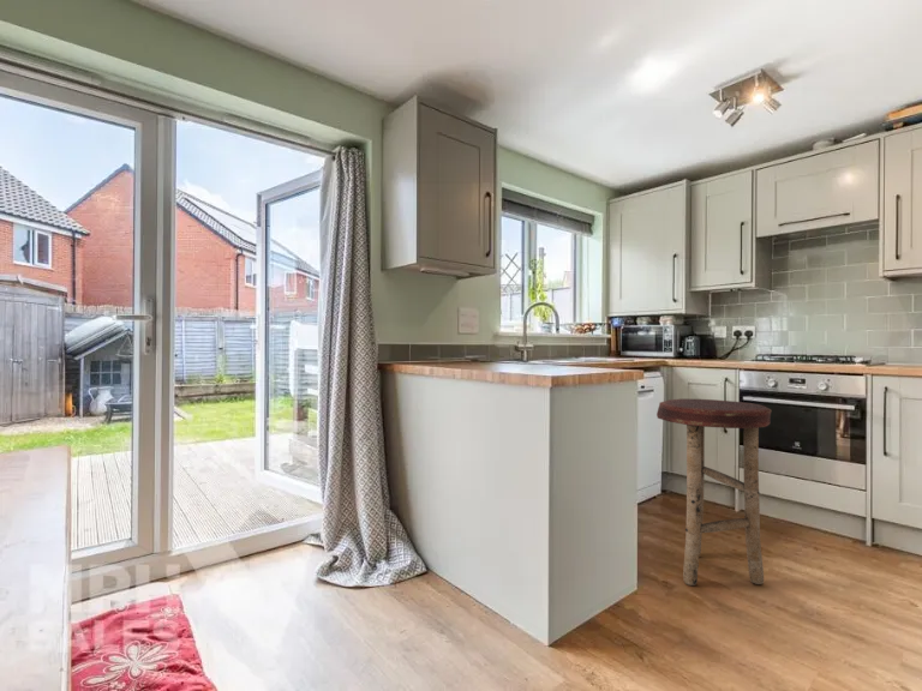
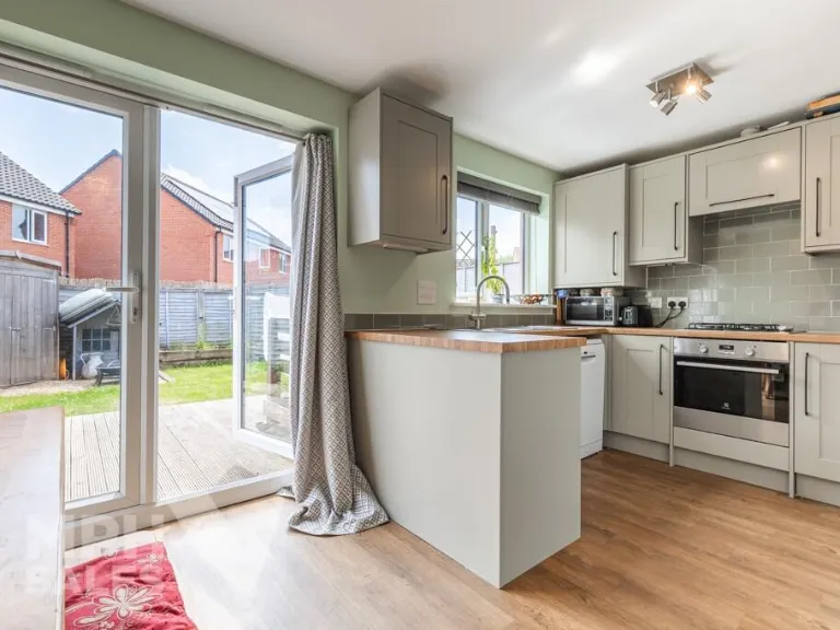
- stool (702, 488)
